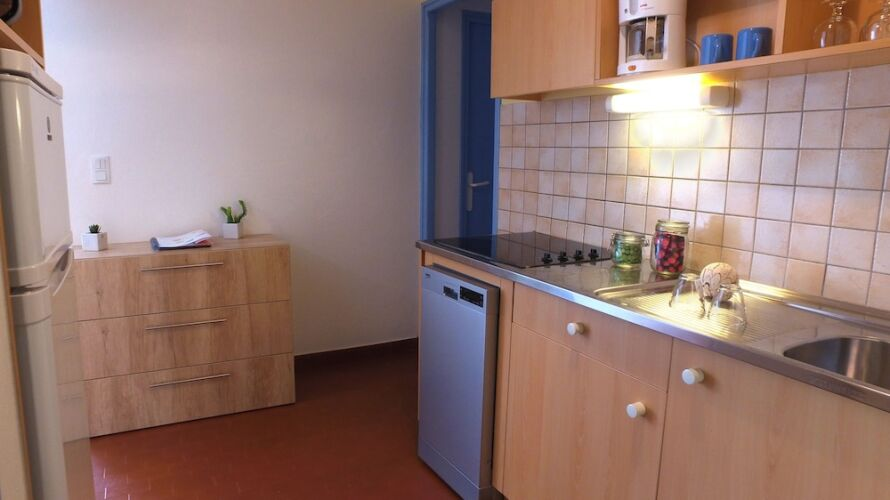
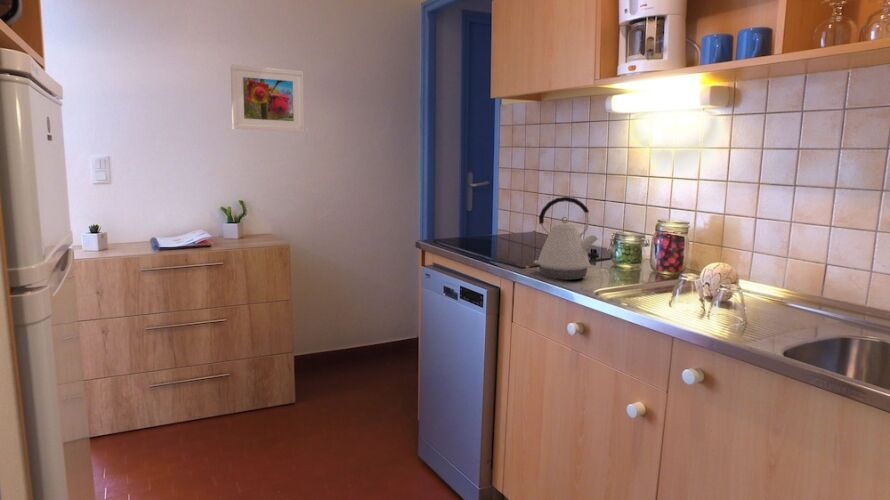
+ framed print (268, 99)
+ kettle (566, 237)
